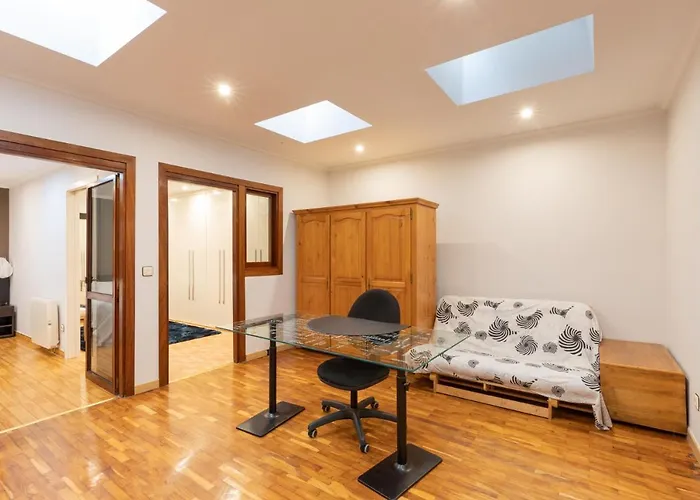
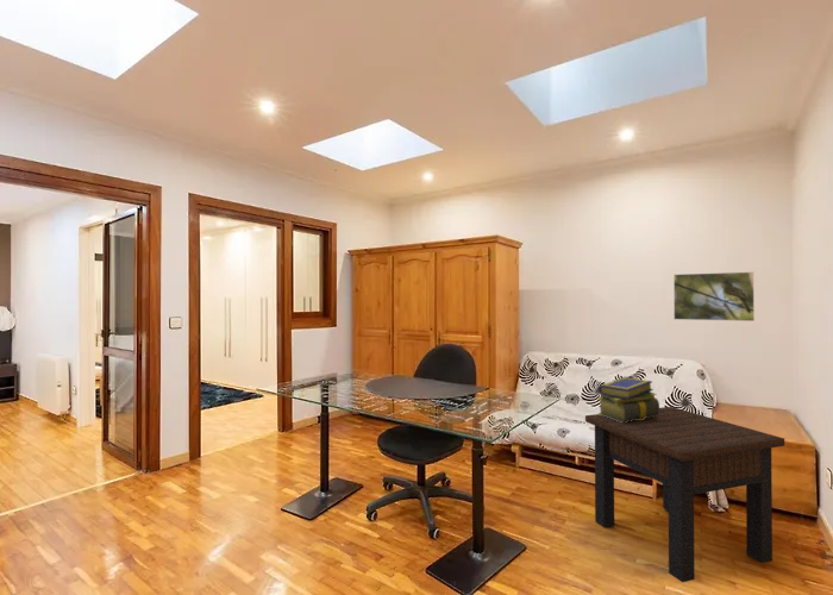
+ stack of books (627, 397)
+ side table (676, 482)
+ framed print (712, 296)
